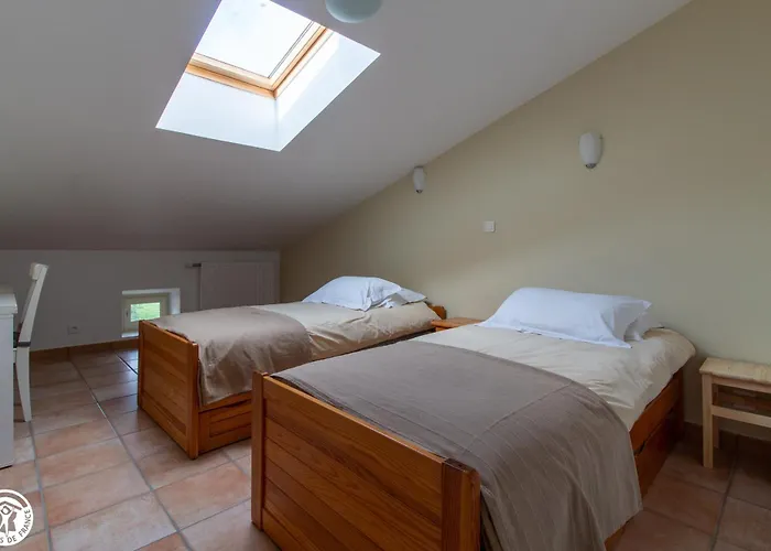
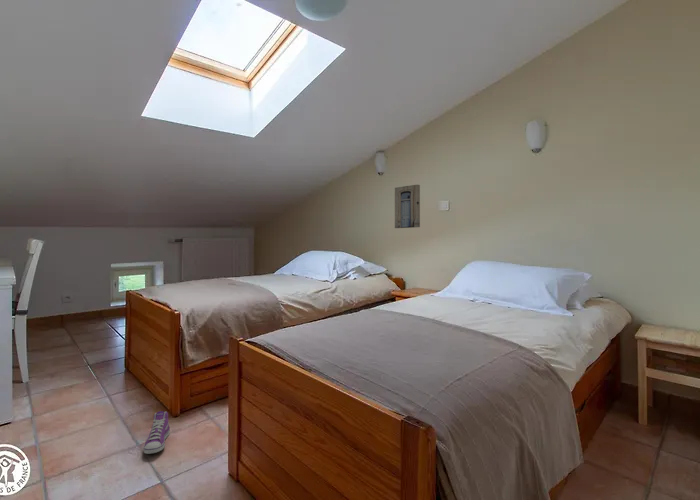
+ sneaker (156, 429)
+ wall art (407, 207)
